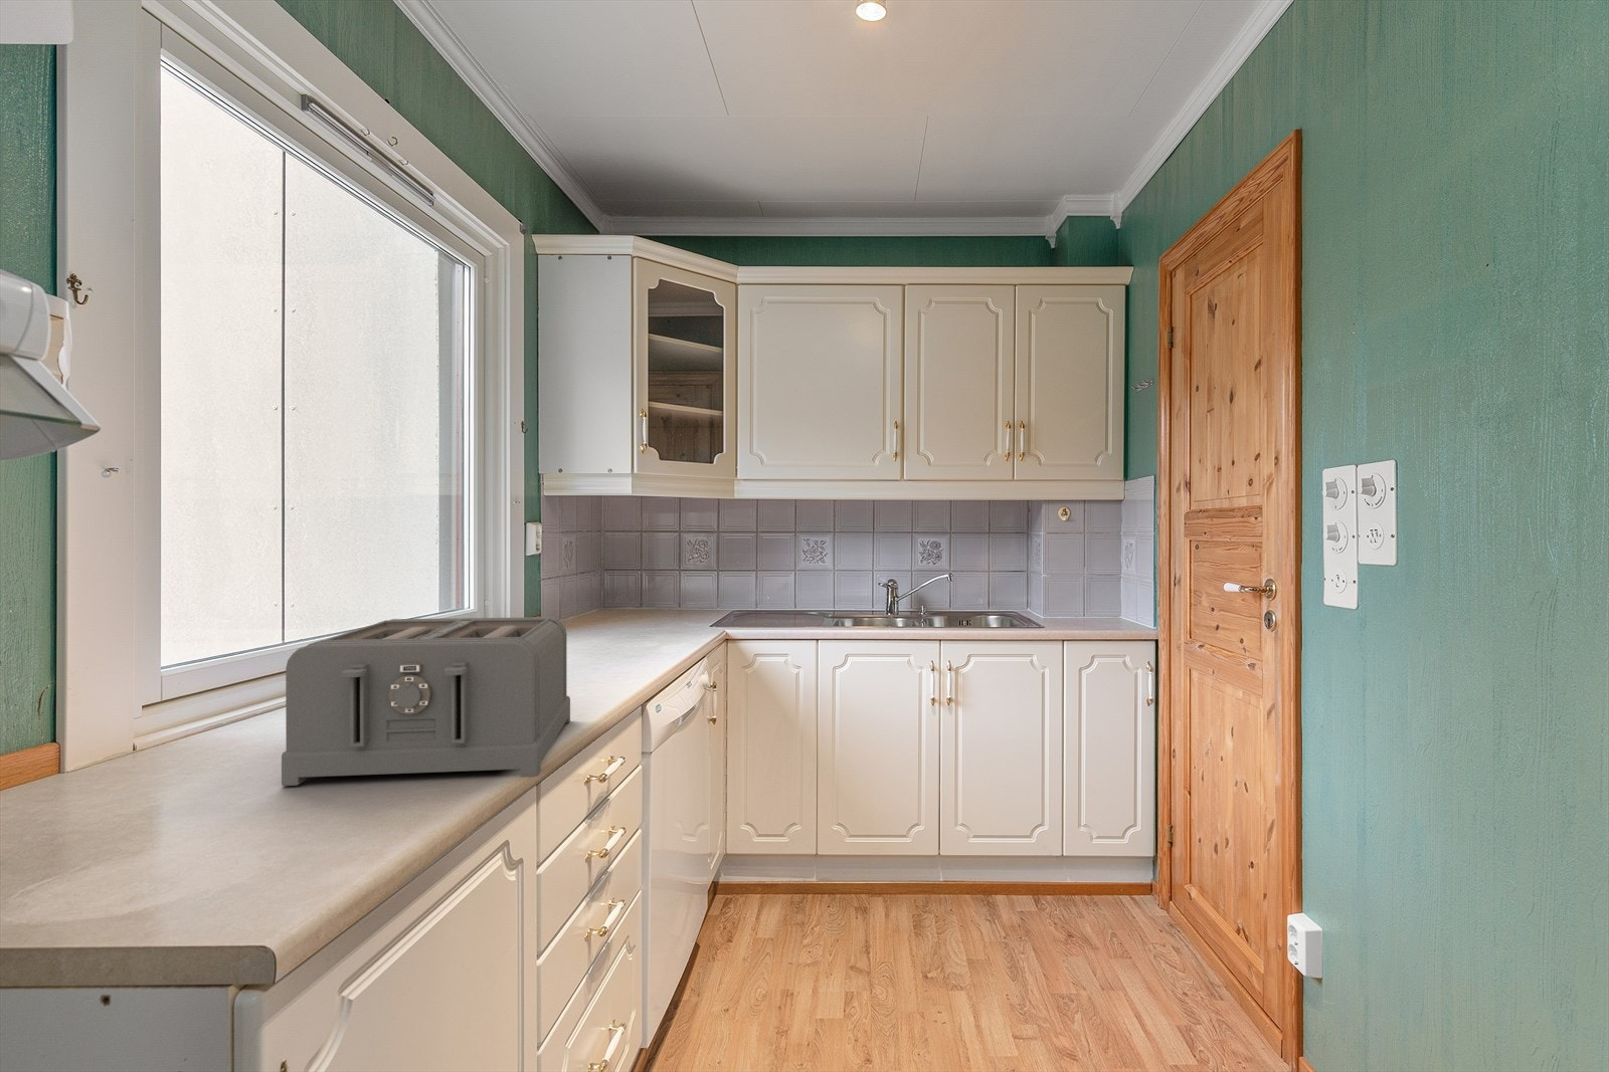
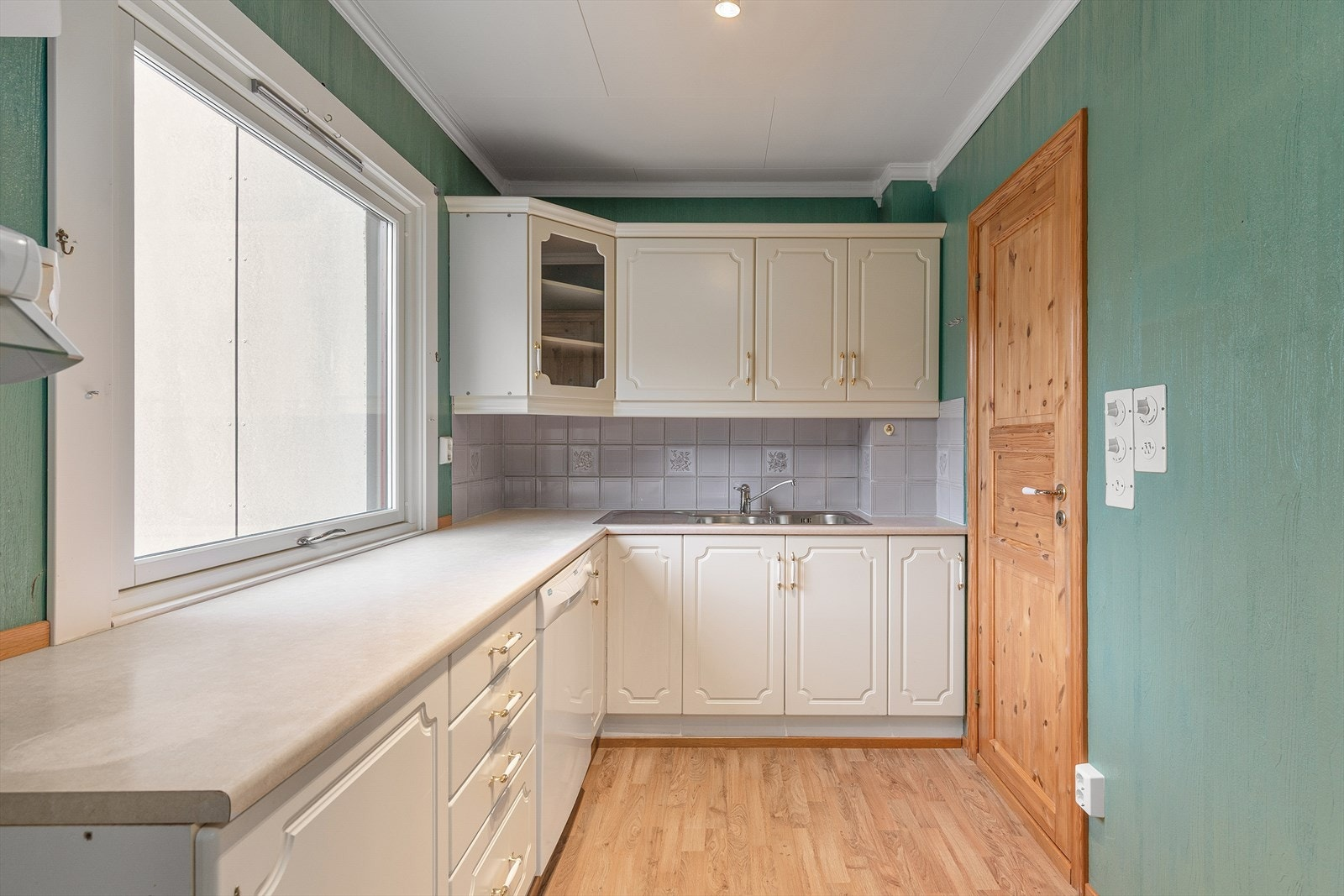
- toaster (443, 690)
